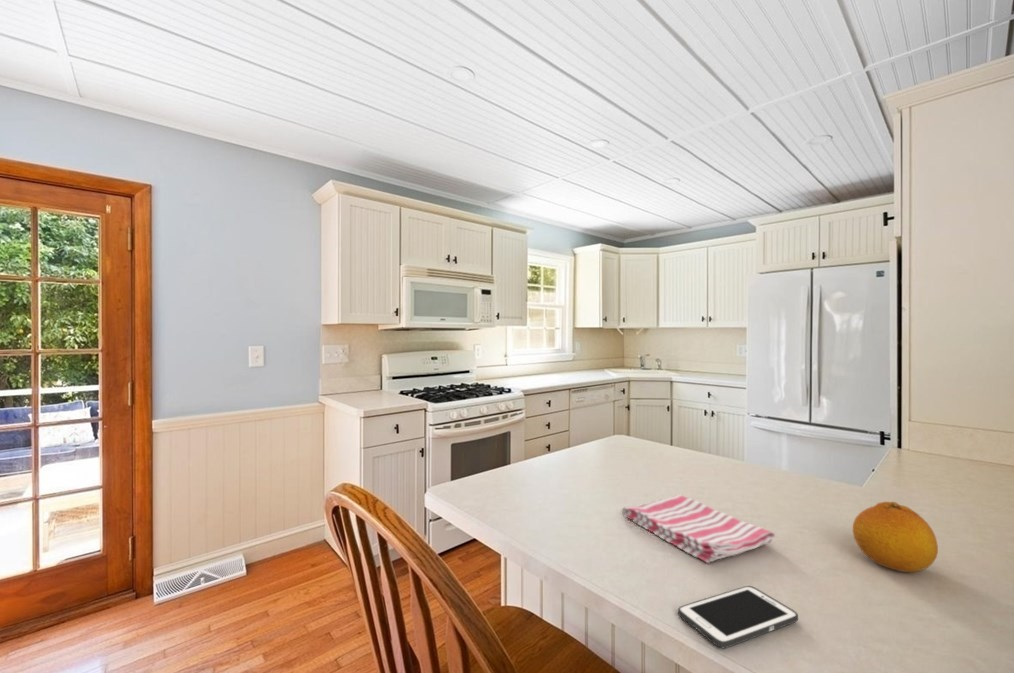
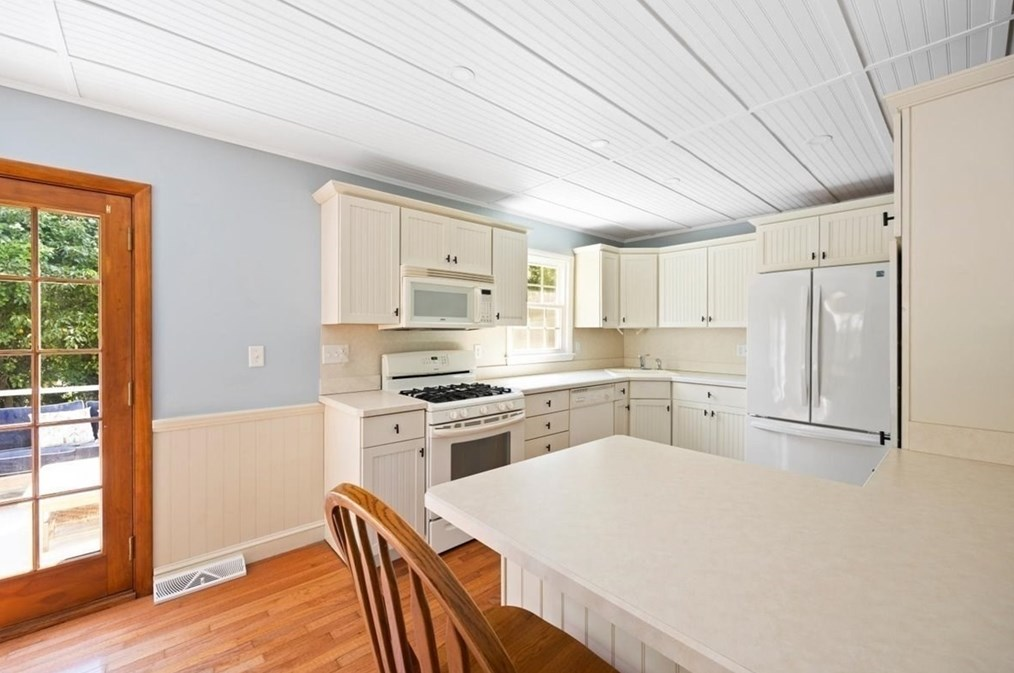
- dish towel (692, 520)
- fruit (893, 533)
- cell phone (737, 614)
